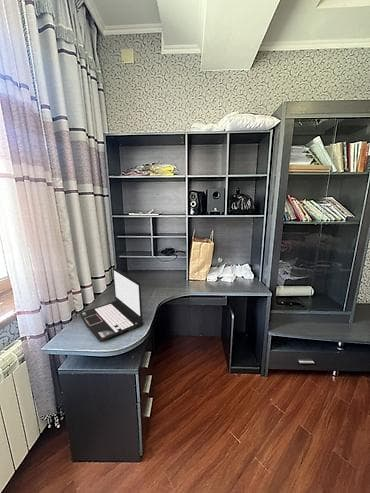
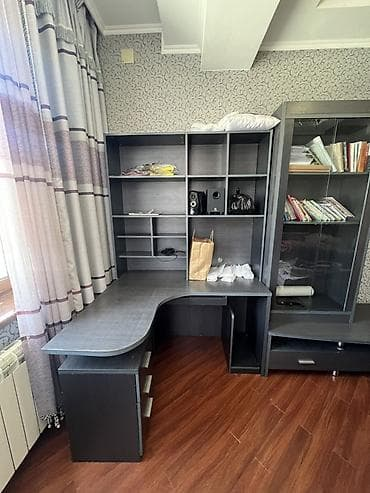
- laptop (108, 303)
